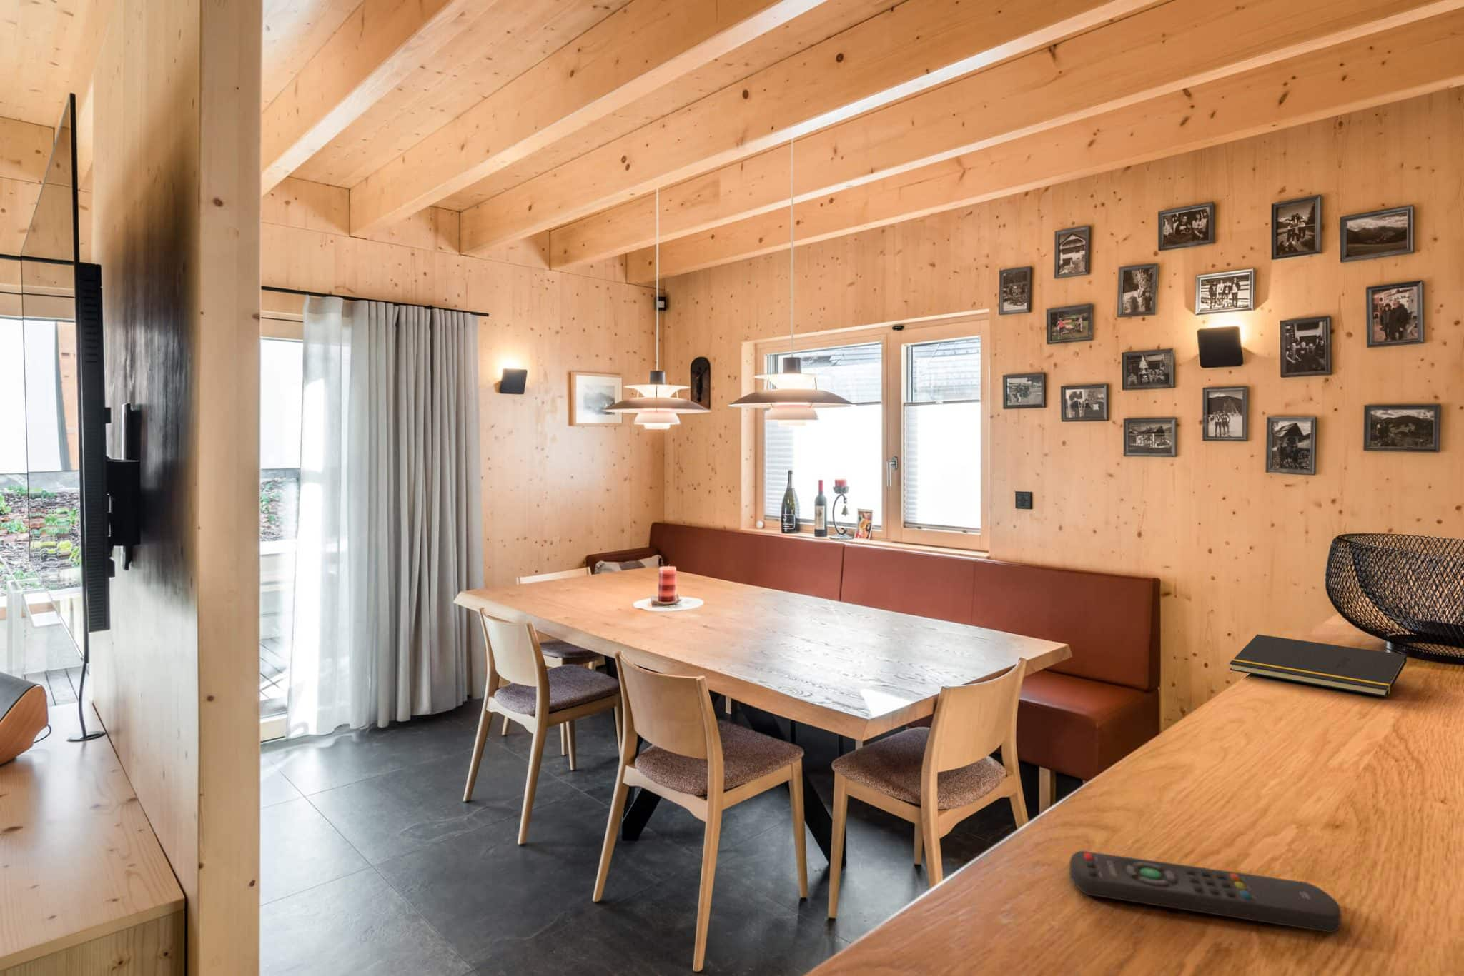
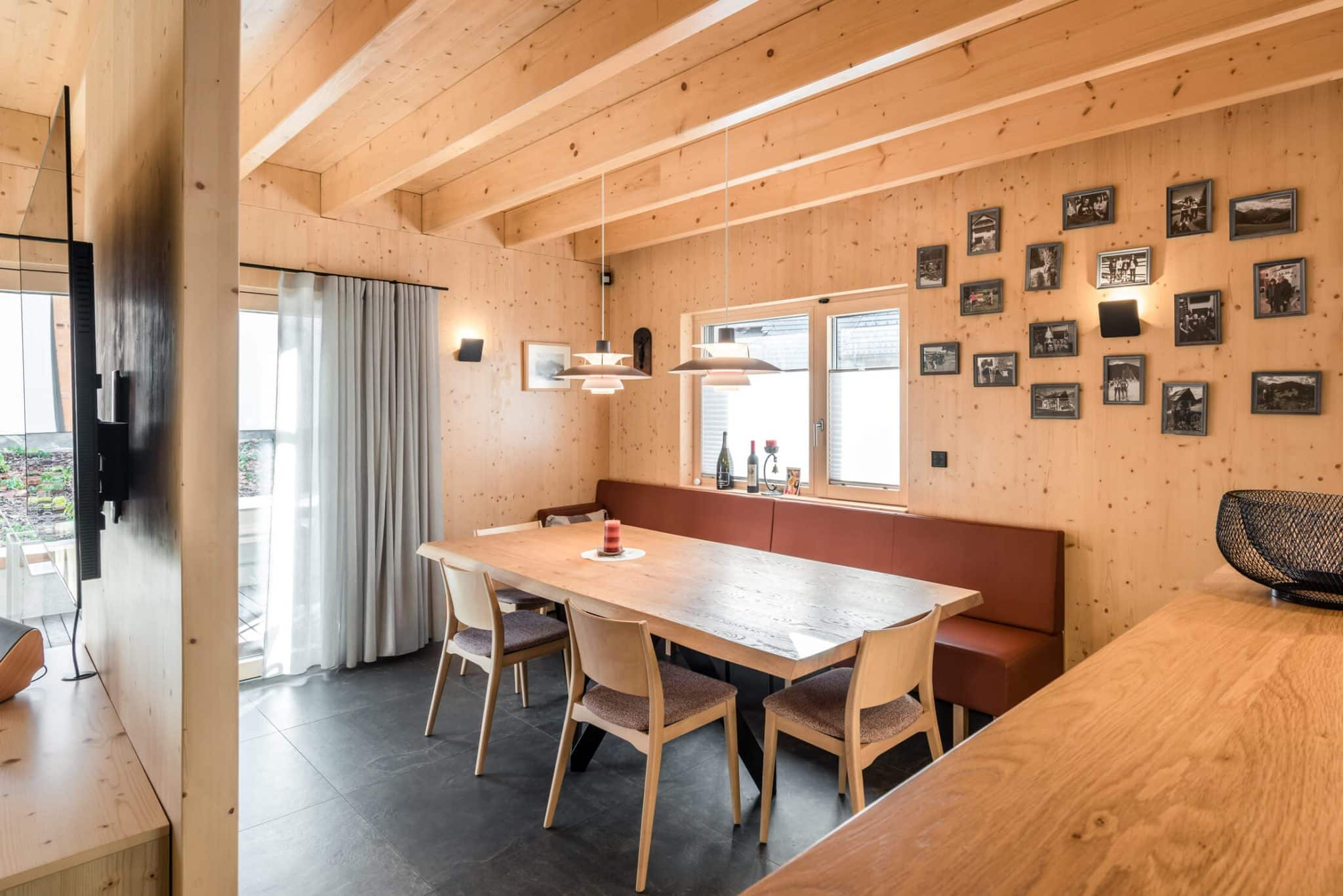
- remote control (1197, 888)
- notepad (1316, 662)
